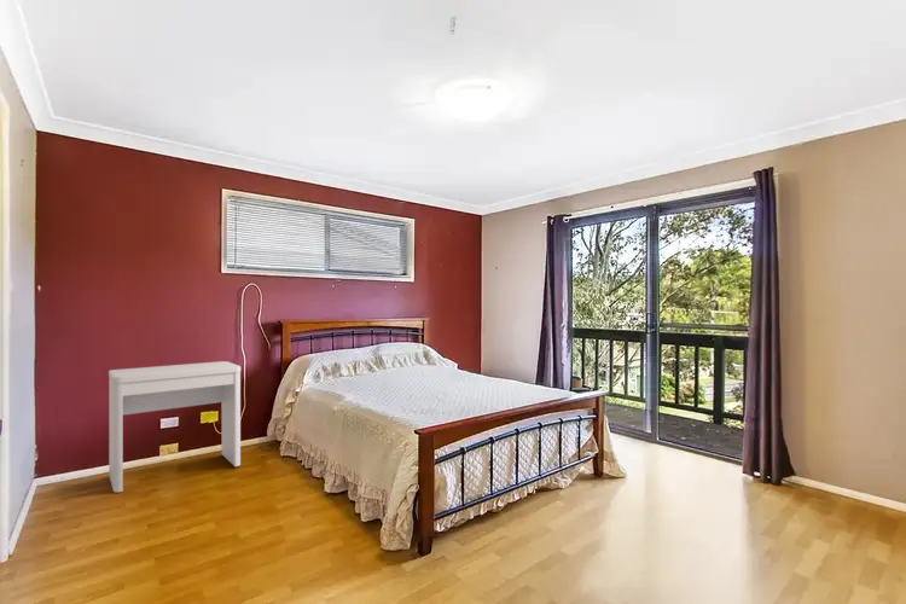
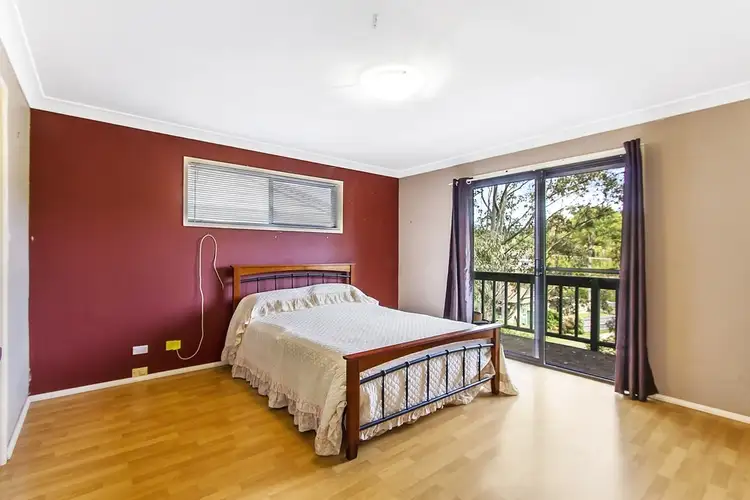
- desk (176, 407)
